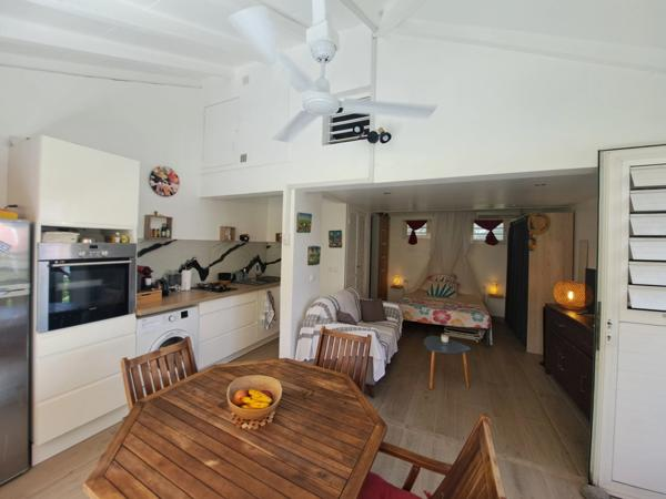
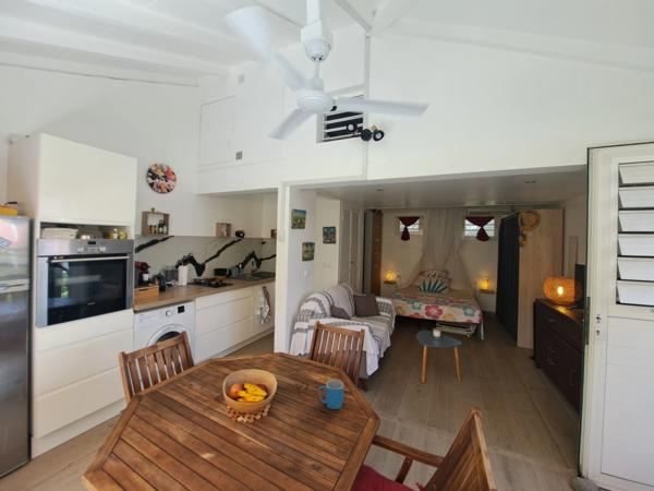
+ mug (330, 394)
